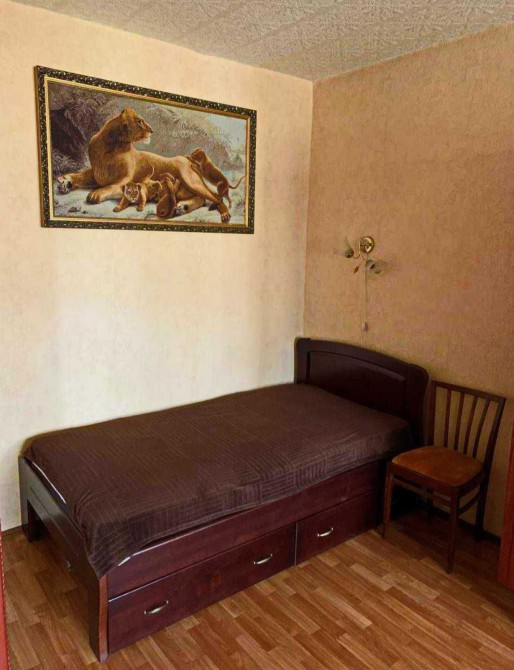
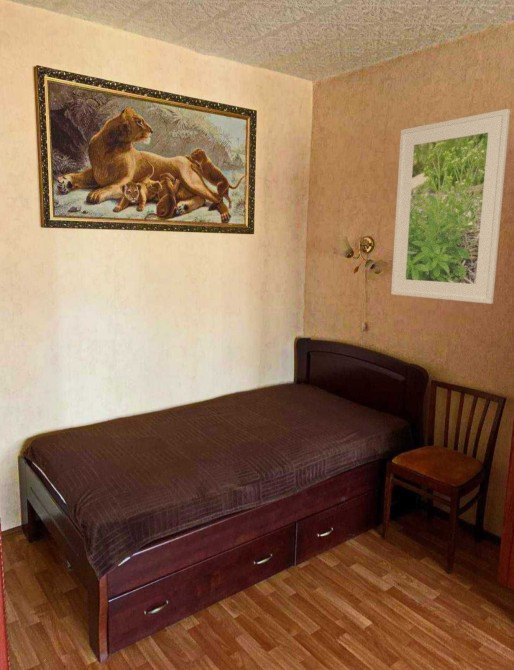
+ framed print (444, 211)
